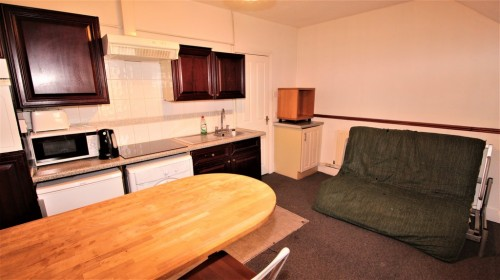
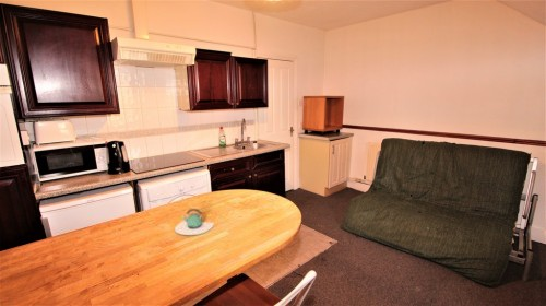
+ teapot (193, 216)
